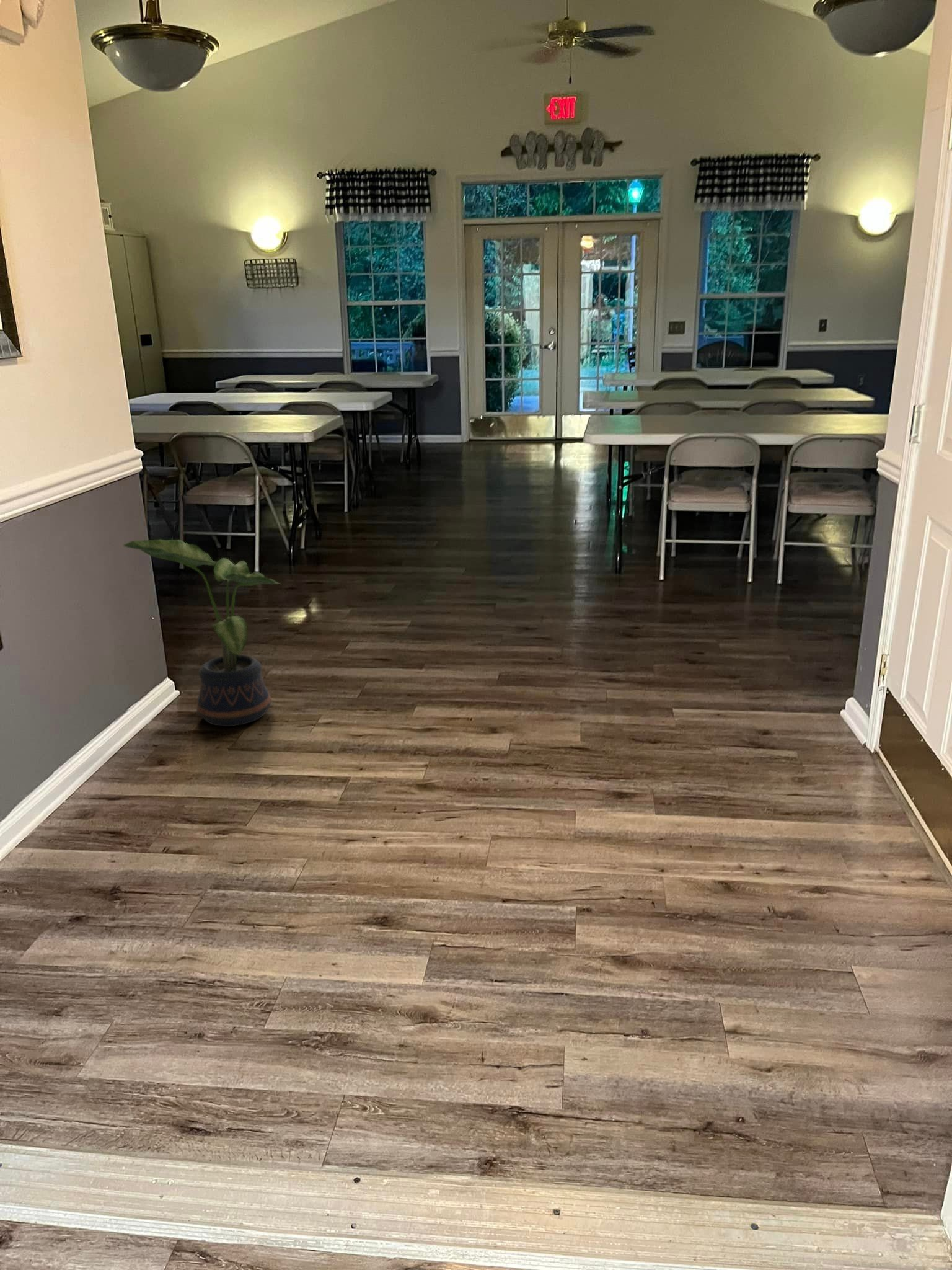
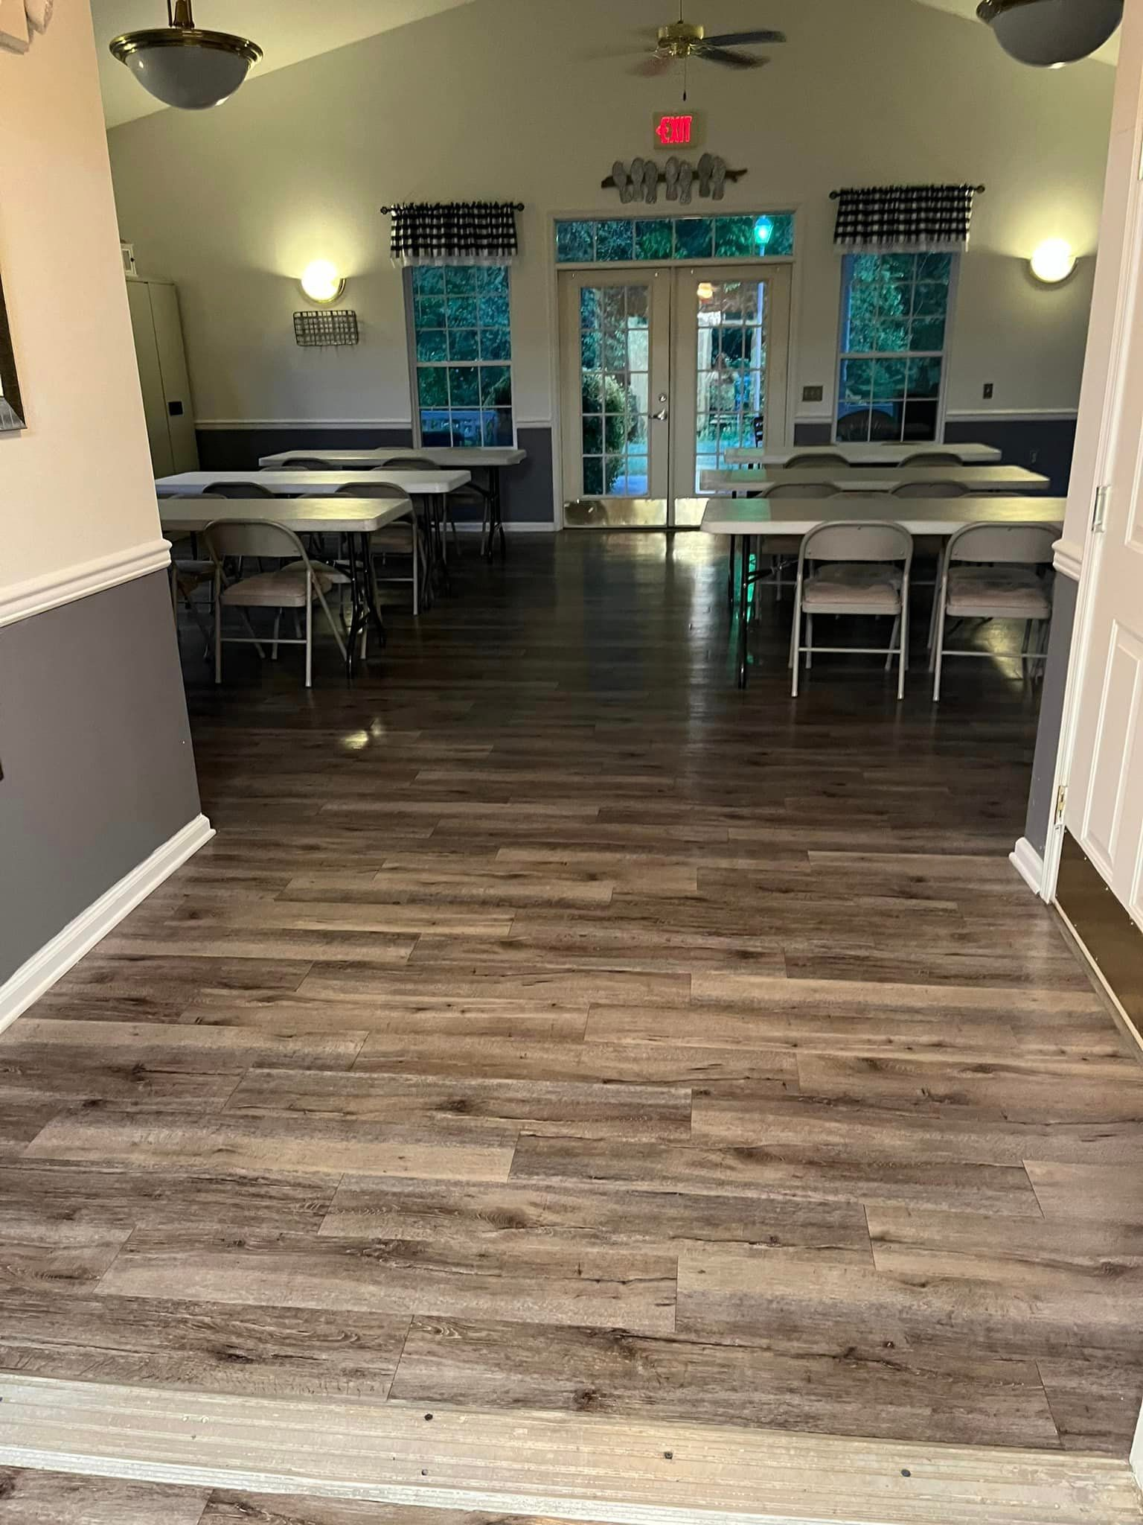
- potted plant (225, 623)
